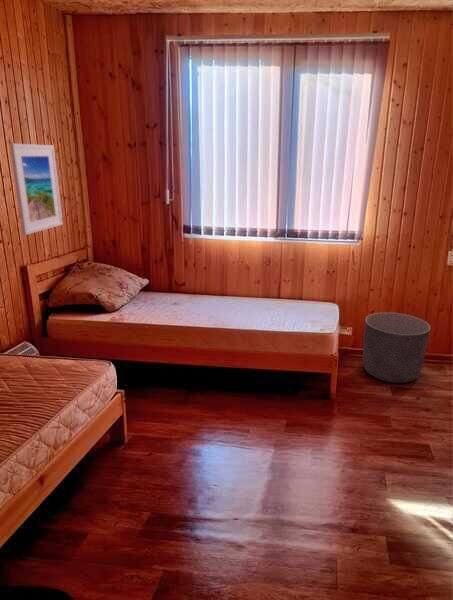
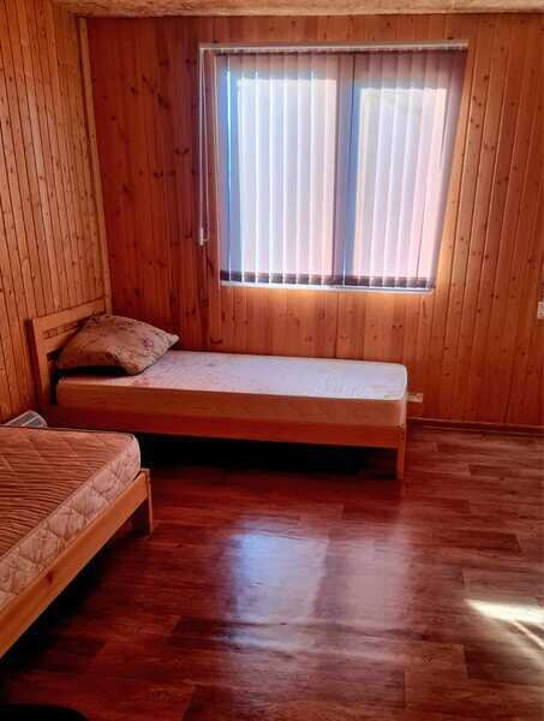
- planter (393, 348)
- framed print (38, 188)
